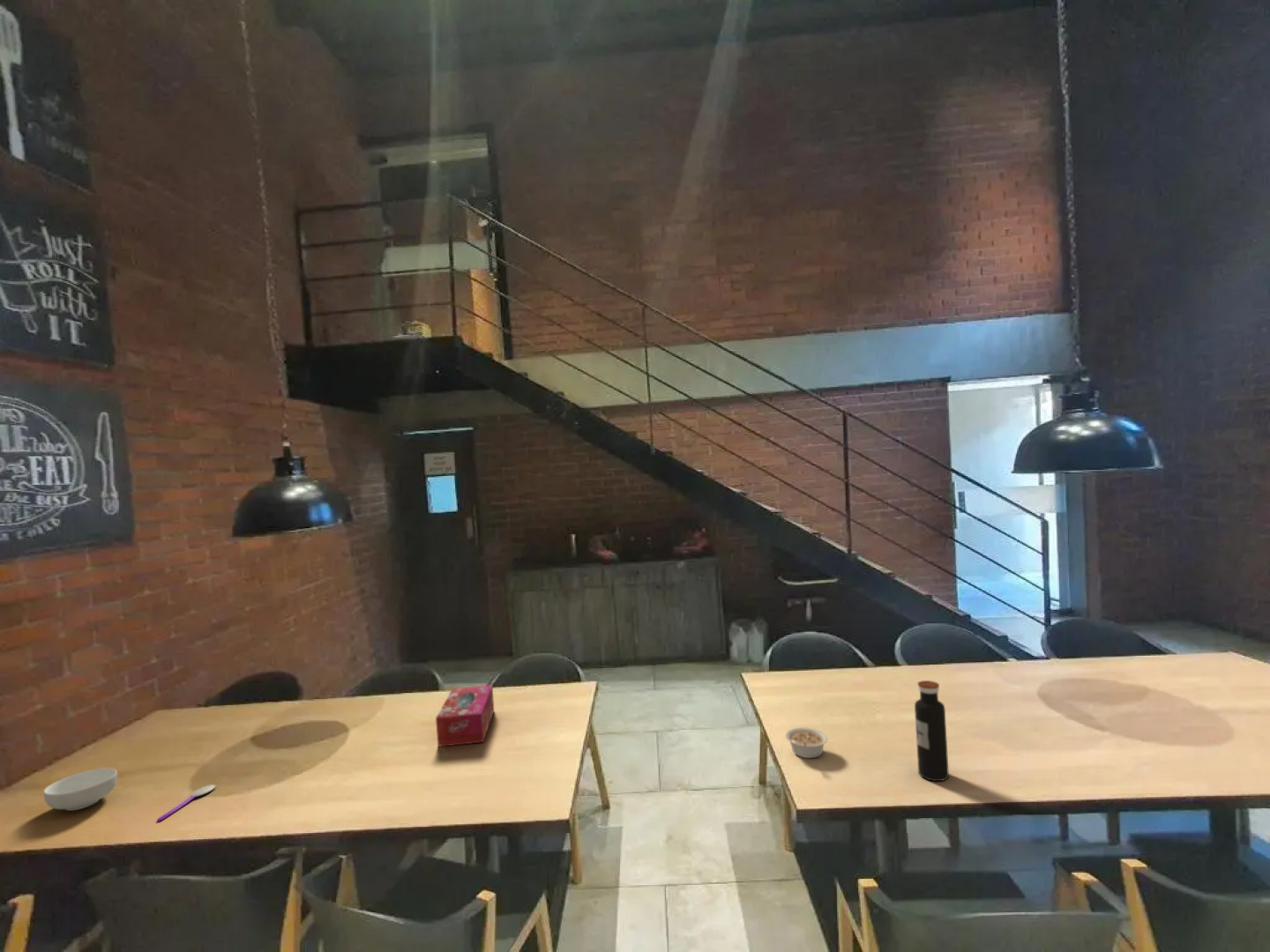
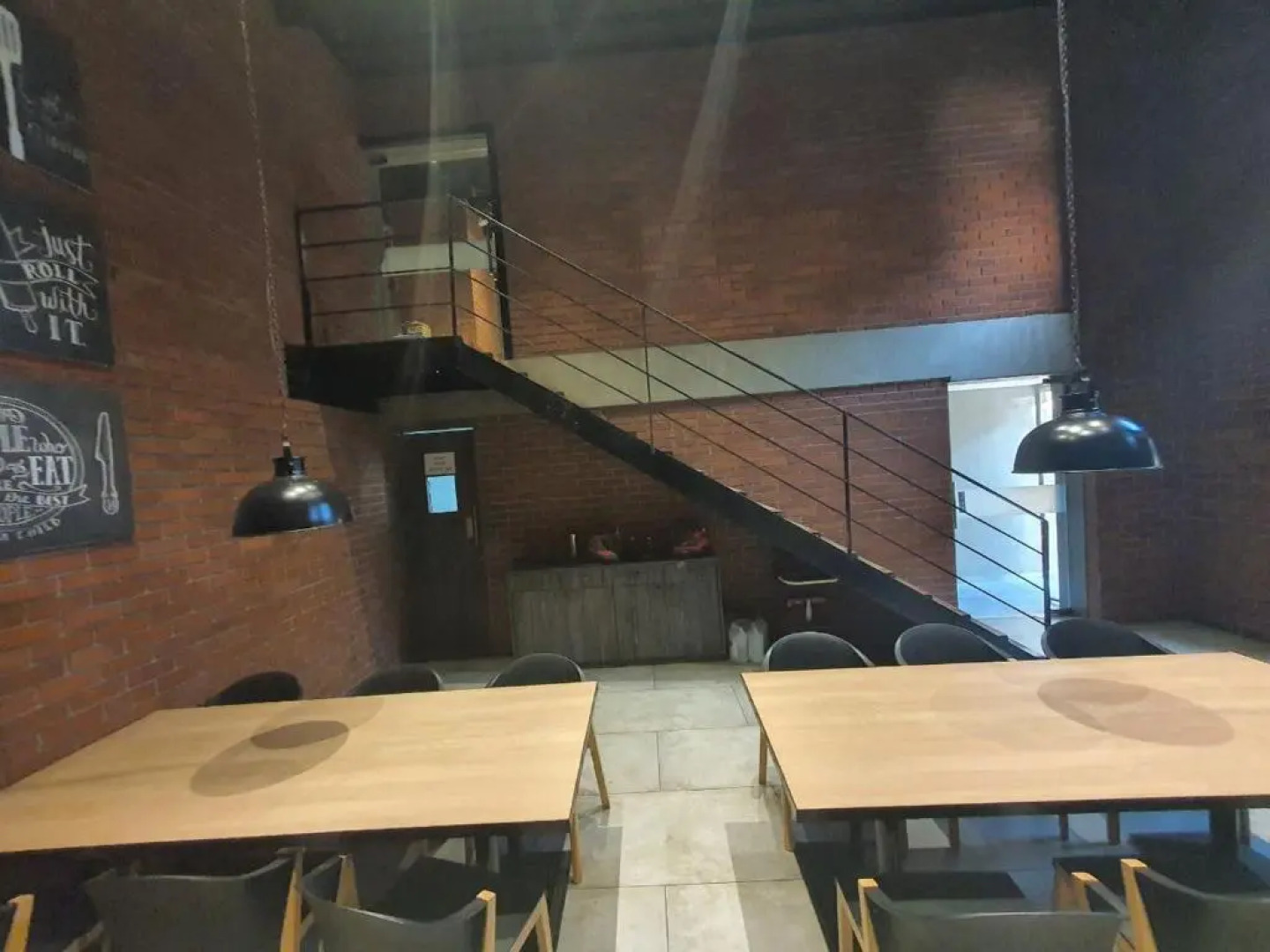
- spoon (187, 800)
- legume (807, 743)
- water bottle (930, 729)
- cereal bowl (82, 792)
- tissue box (467, 713)
